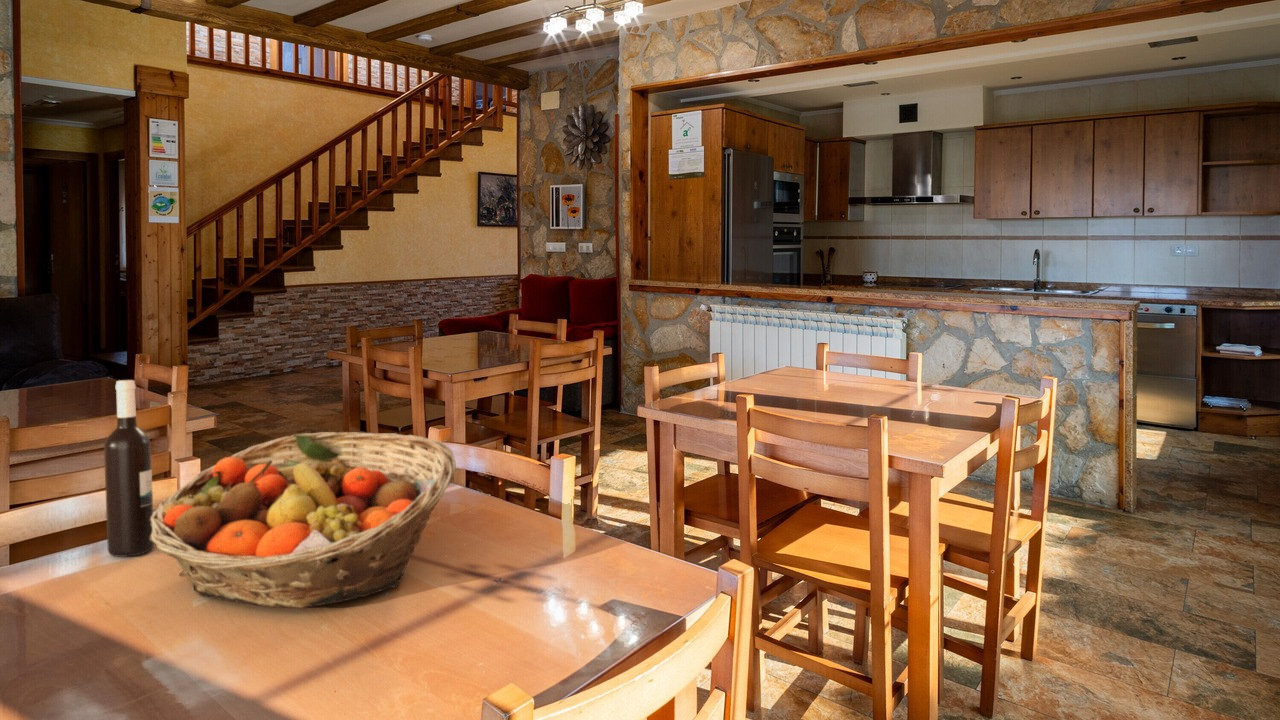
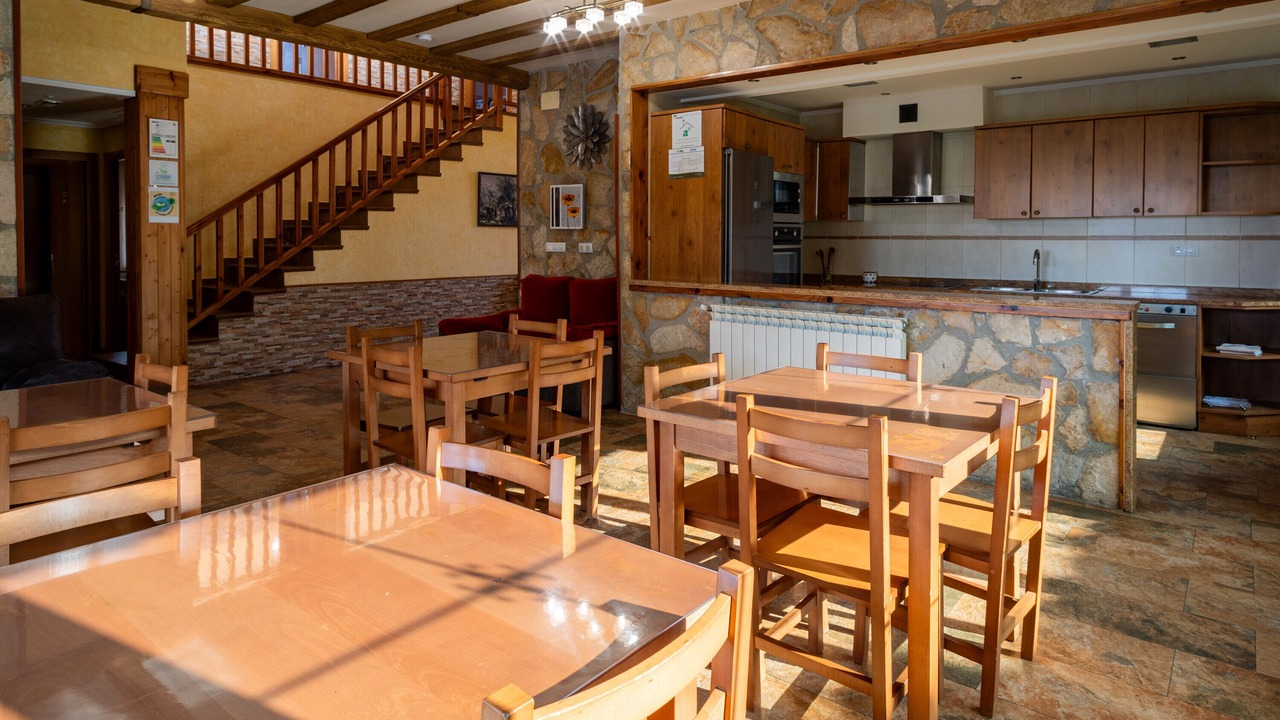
- wine bottle (128, 466)
- fruit basket (309, 510)
